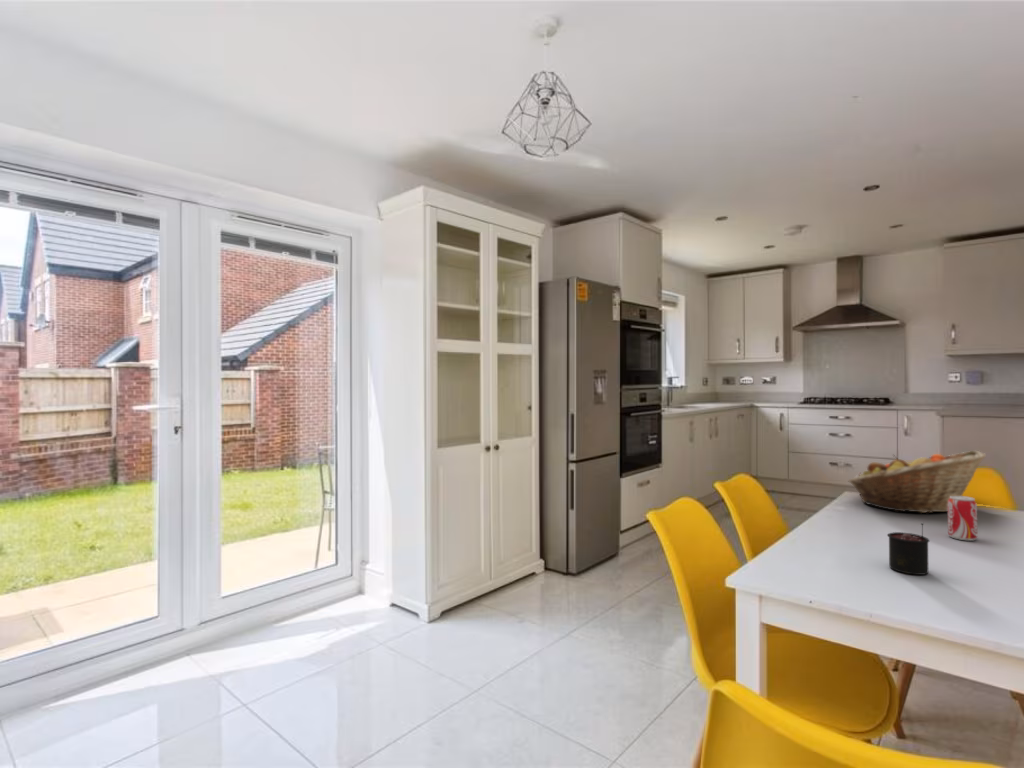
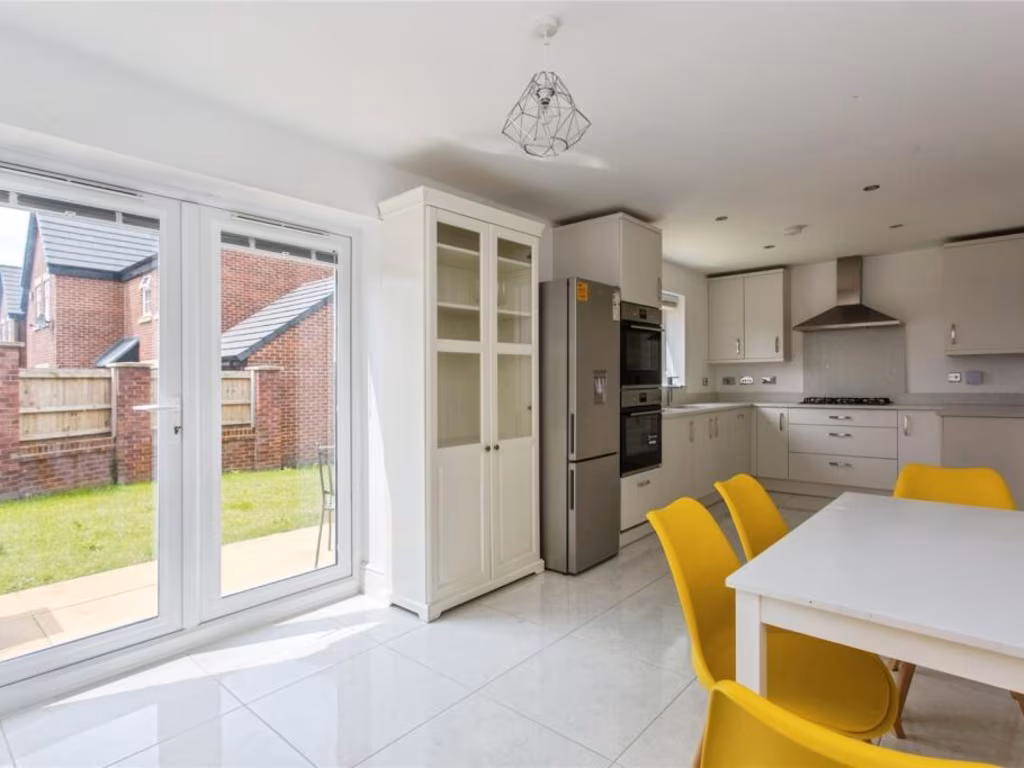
- candle (908, 545)
- beverage can (962, 517)
- fruit basket (915, 477)
